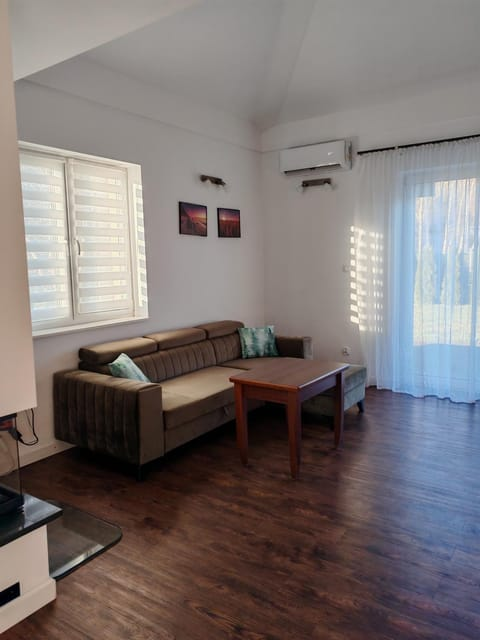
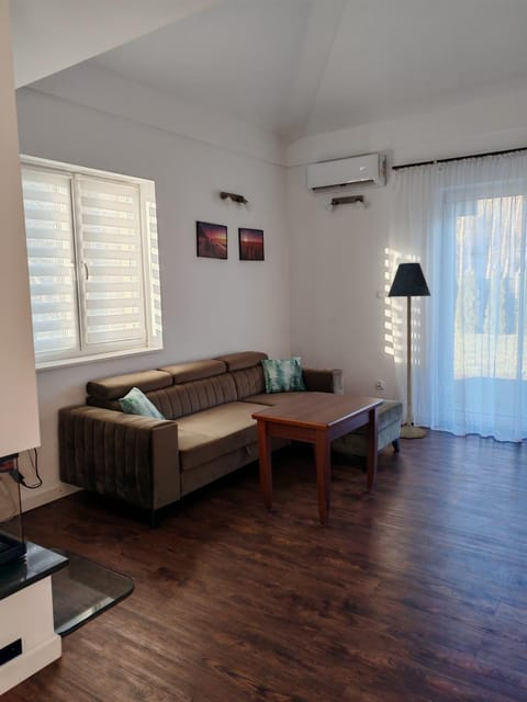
+ floor lamp (408, 349)
